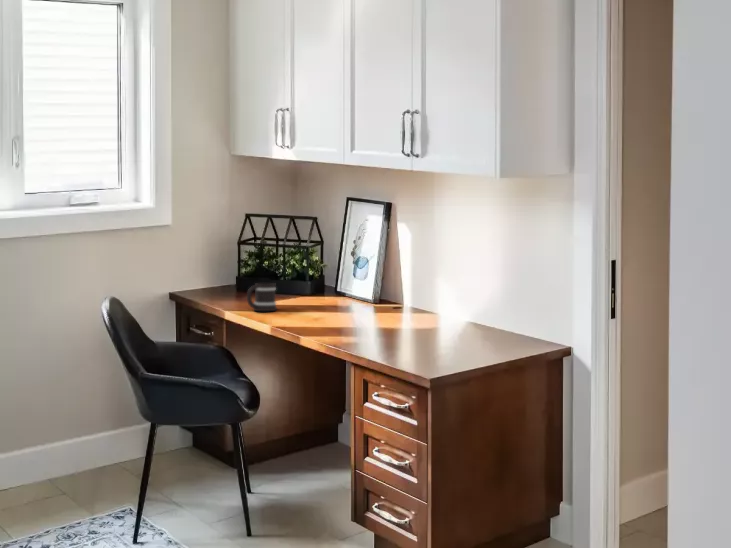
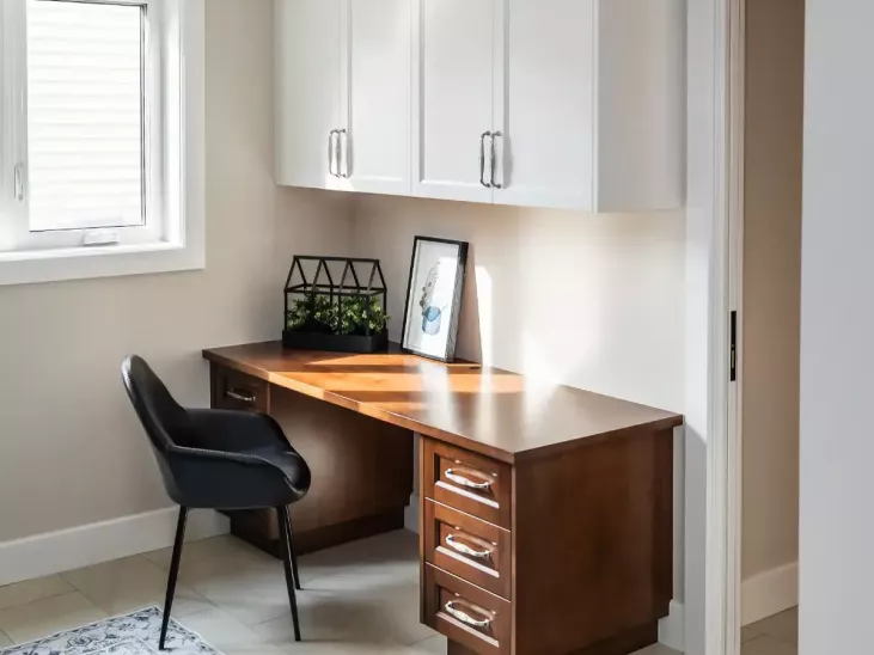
- mug (261, 297)
